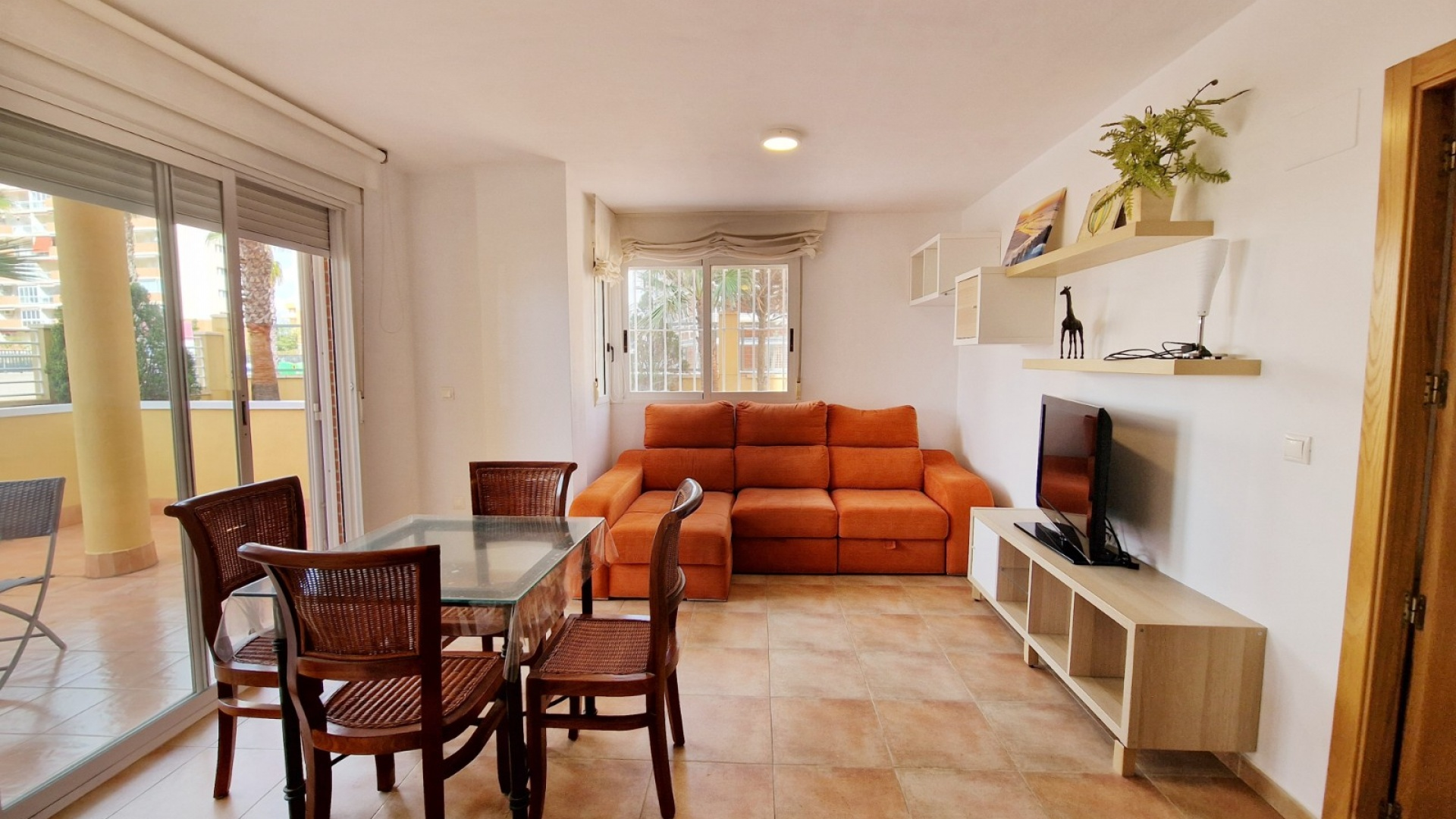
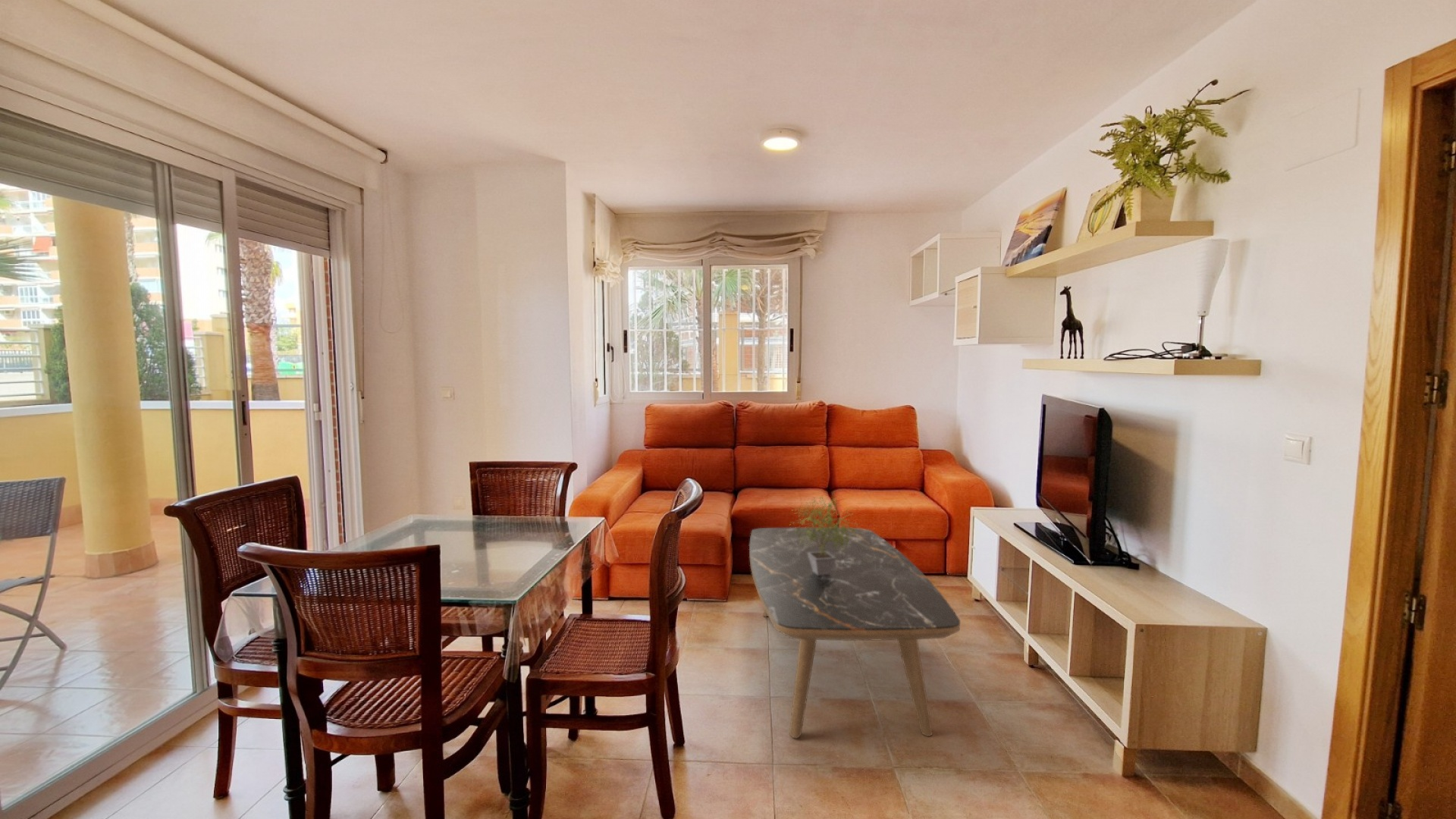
+ coffee table (833, 614)
+ potted plant (823, 529)
